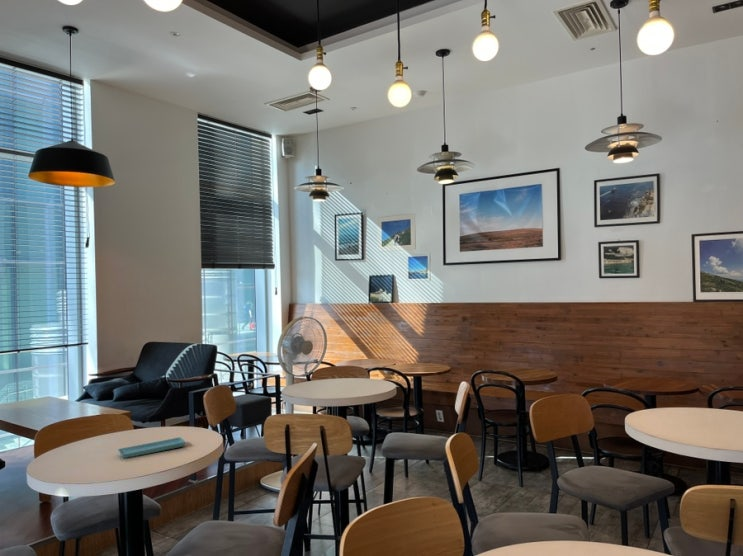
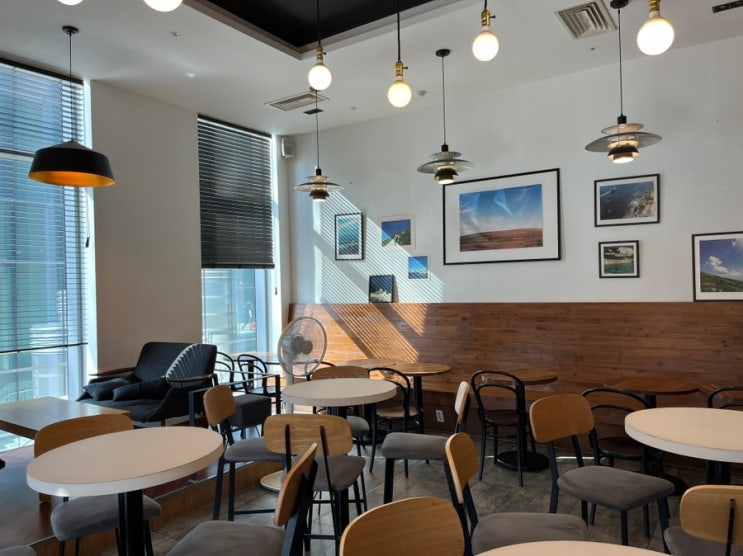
- saucer (152, 447)
